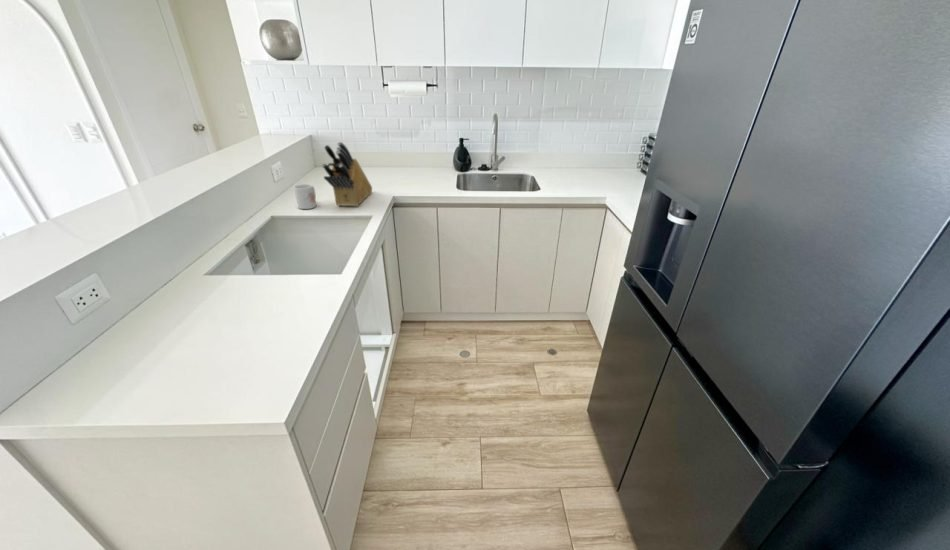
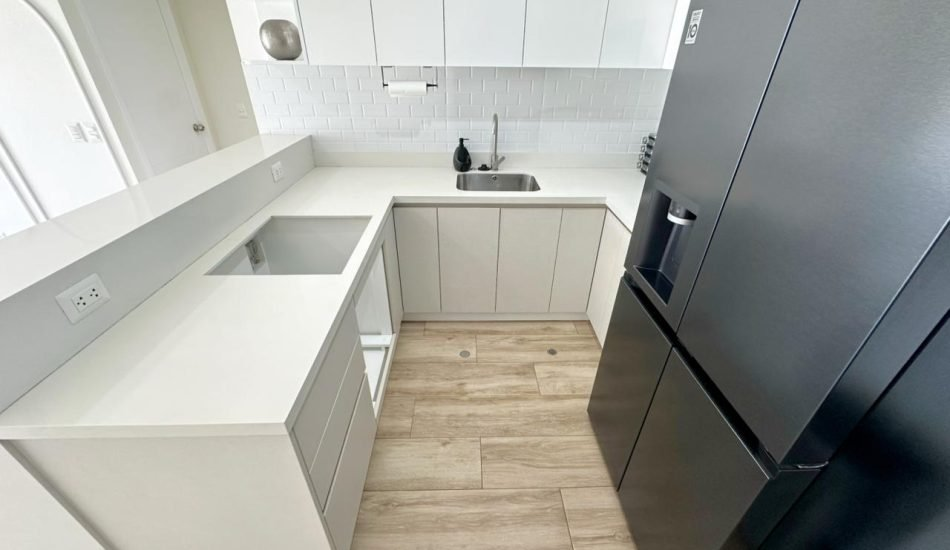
- mug (307, 195)
- knife block (348, 171)
